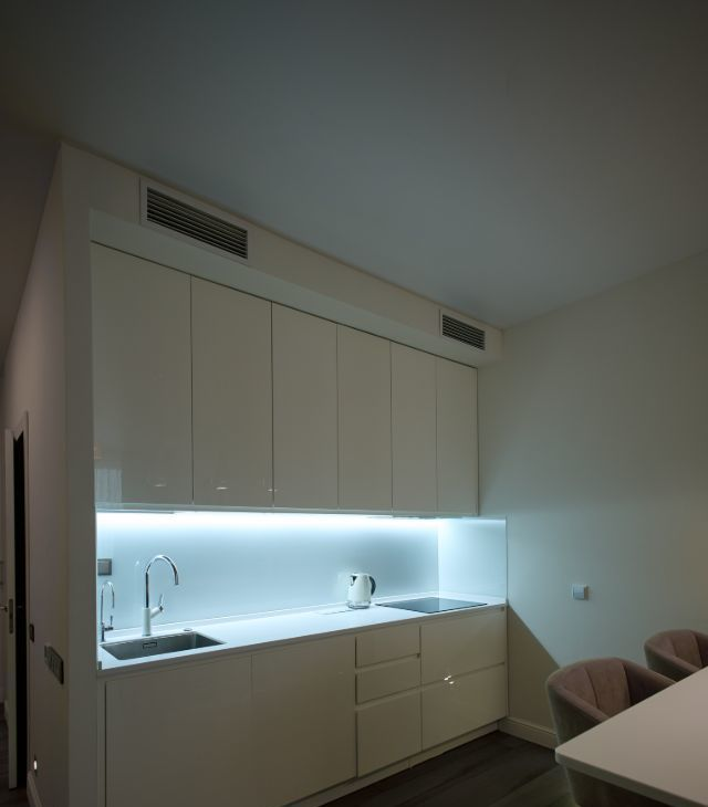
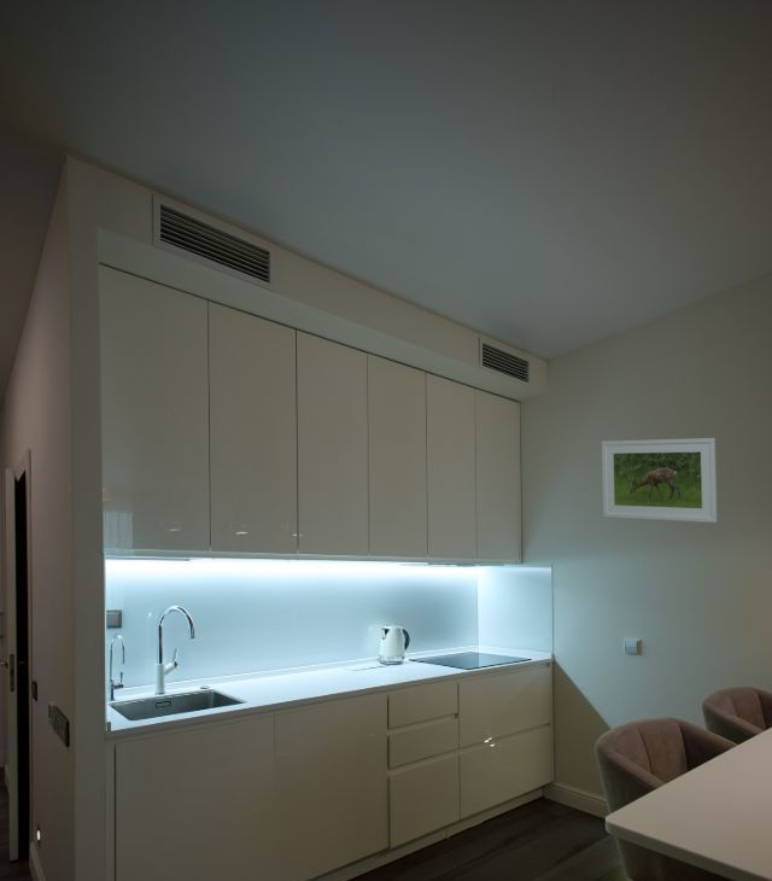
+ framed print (656, 479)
